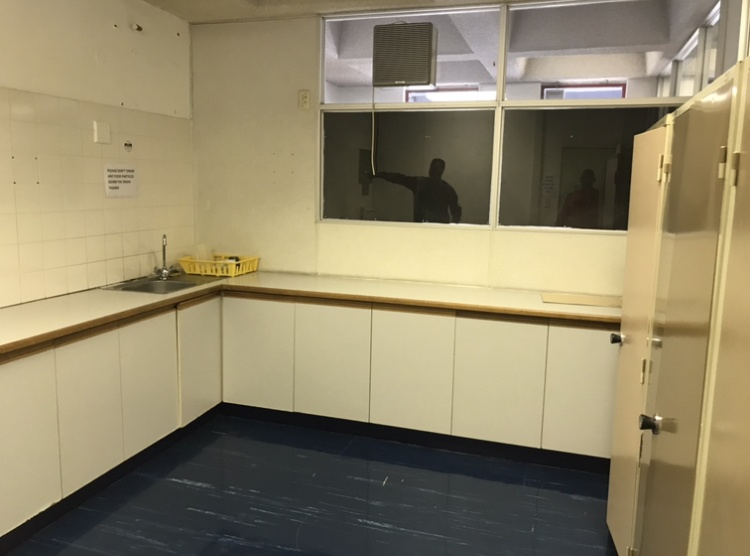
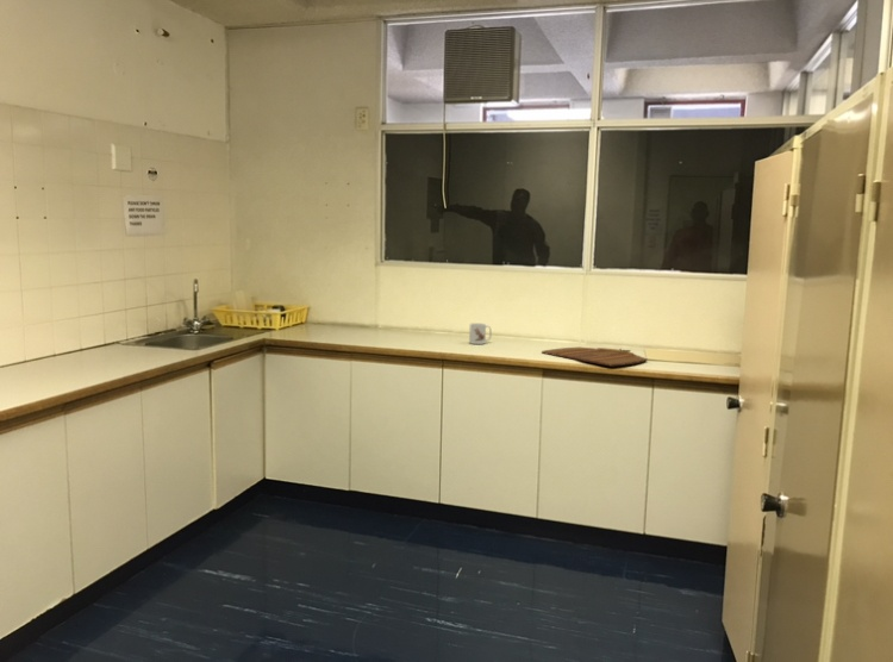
+ mug (480, 333)
+ cutting board (600, 352)
